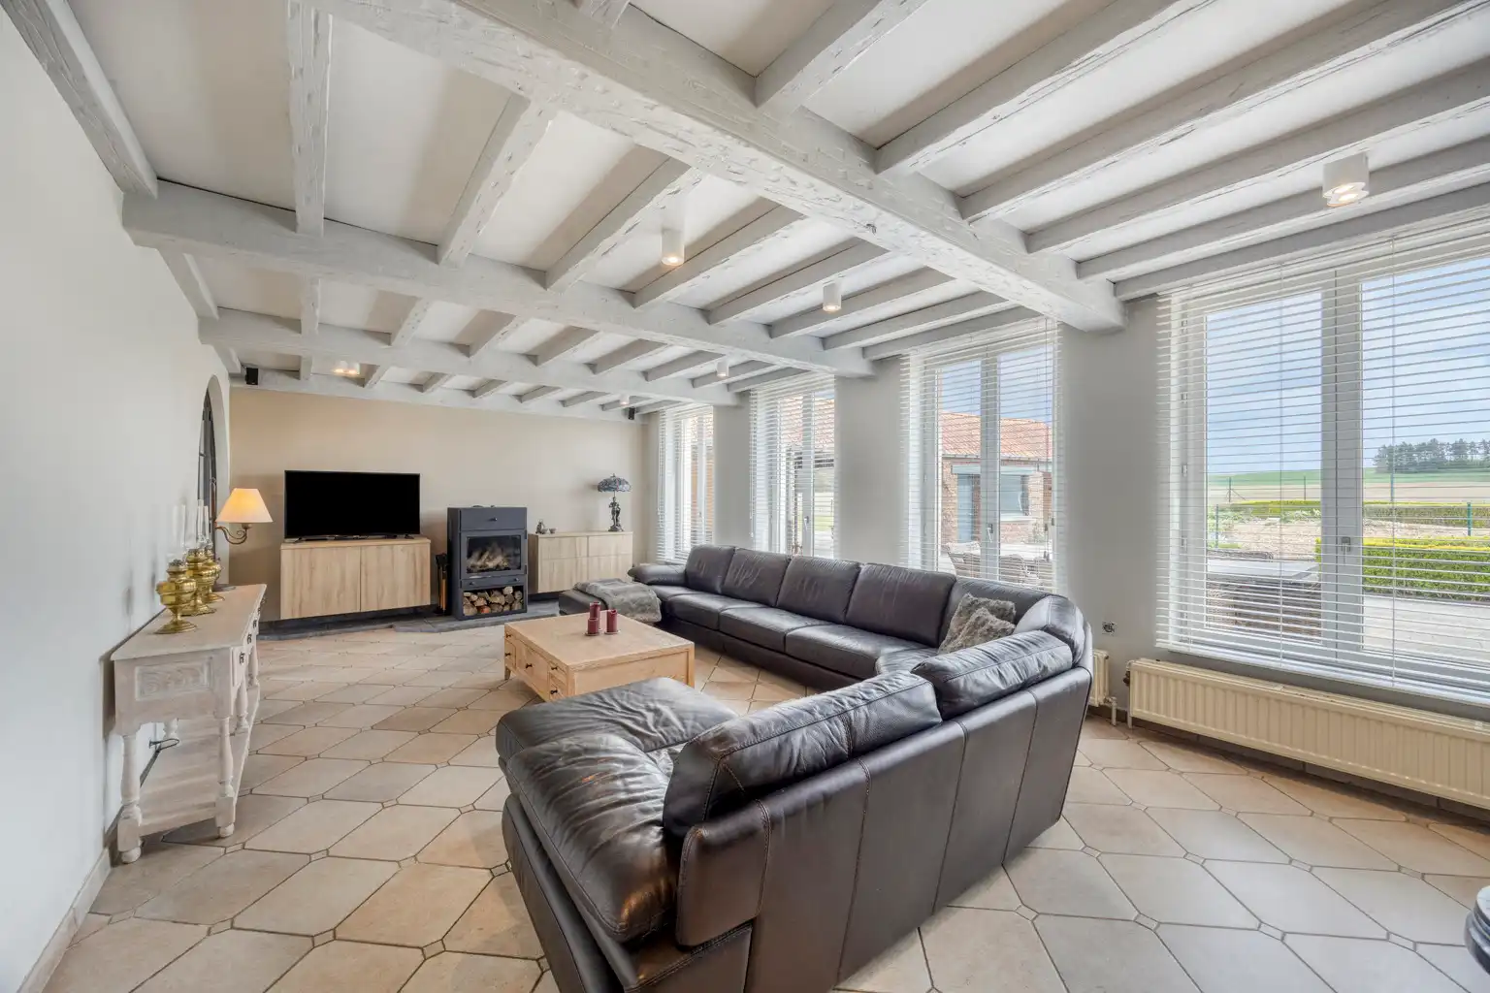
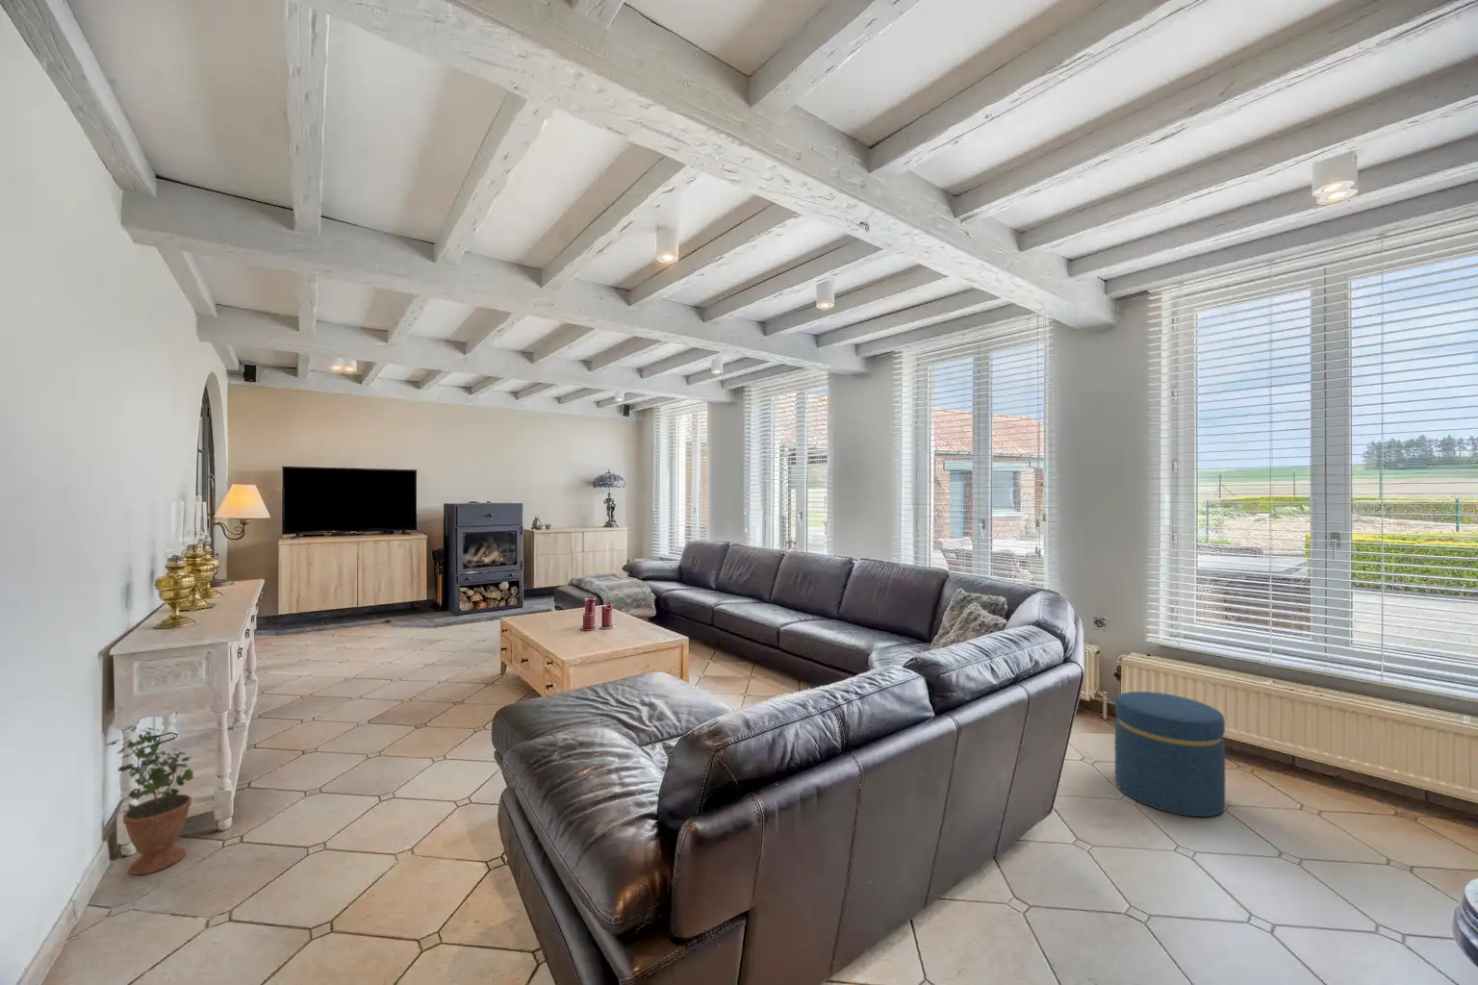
+ ottoman (1167, 748)
+ potted plant (148, 794)
